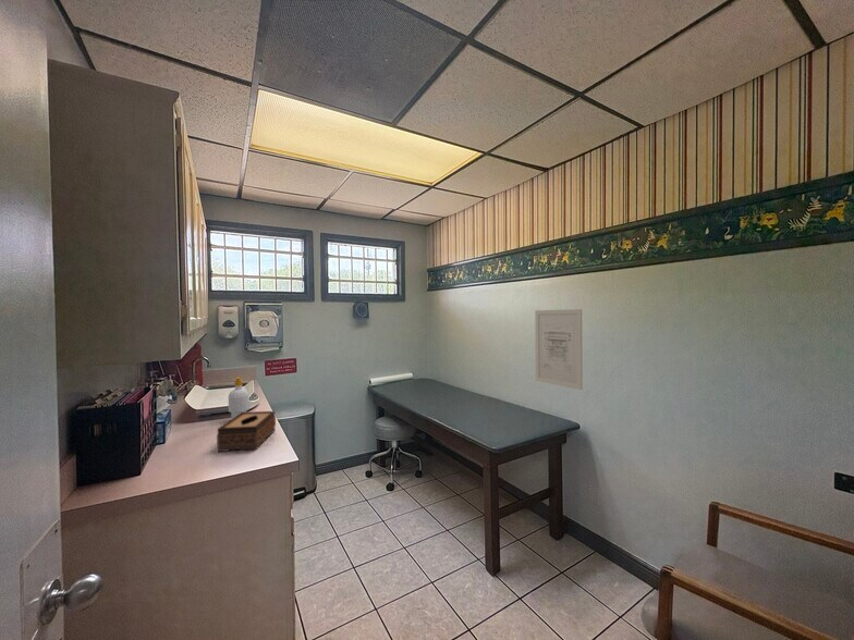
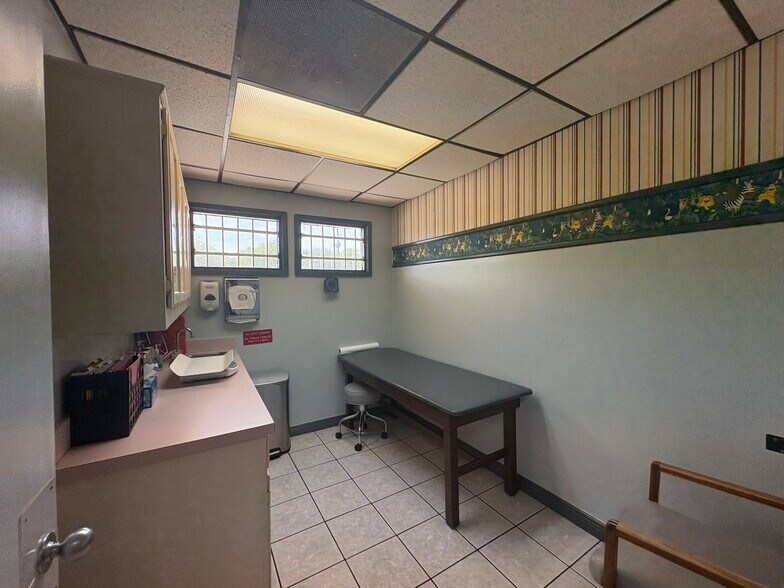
- tissue box (248, 429)
- soap bottle (239, 398)
- wall art (557, 347)
